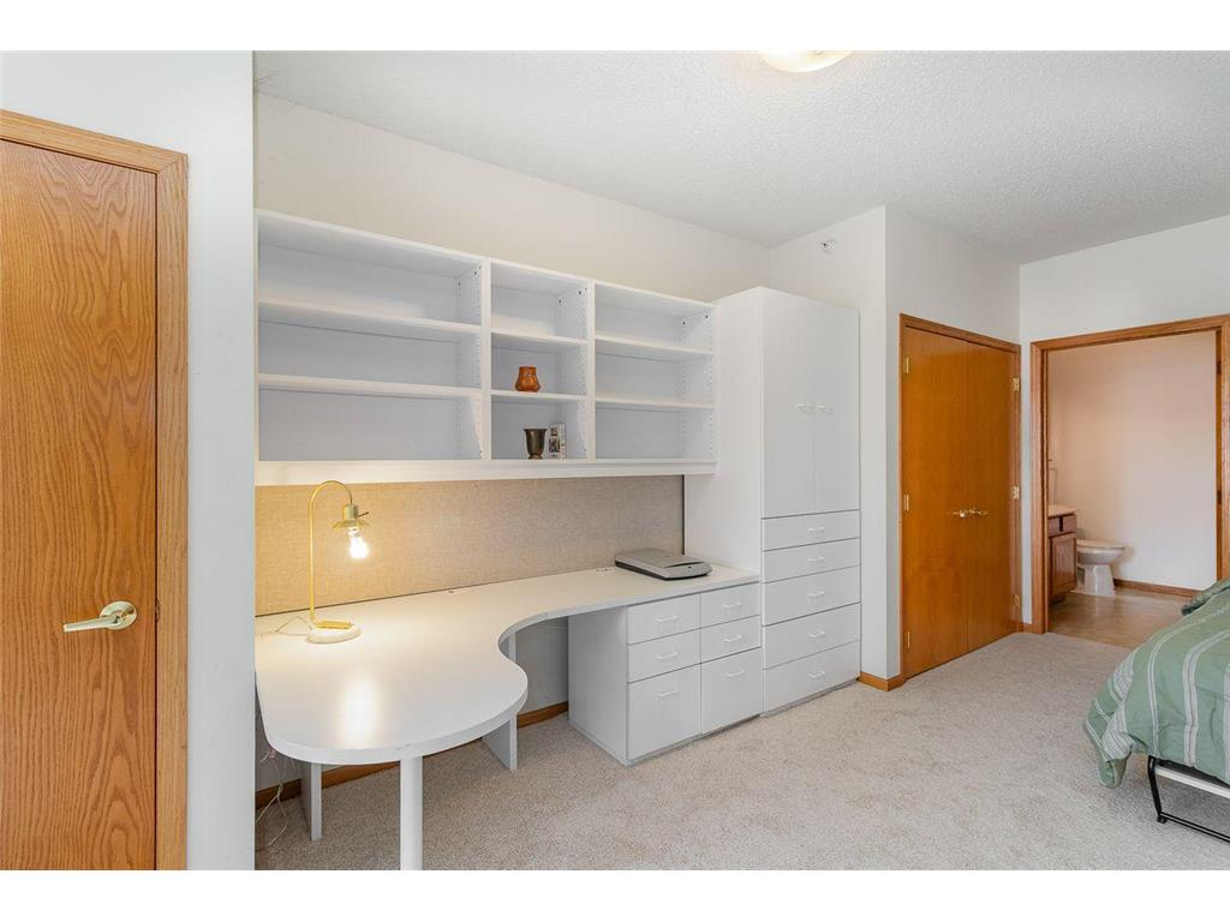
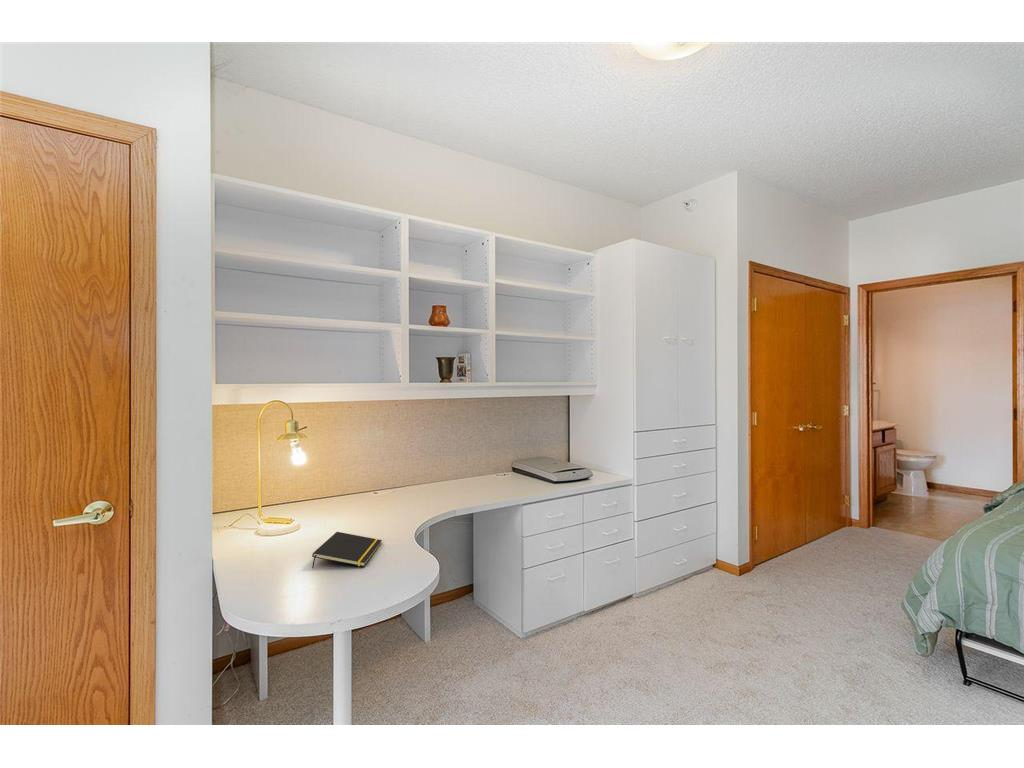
+ notepad (349, 548)
